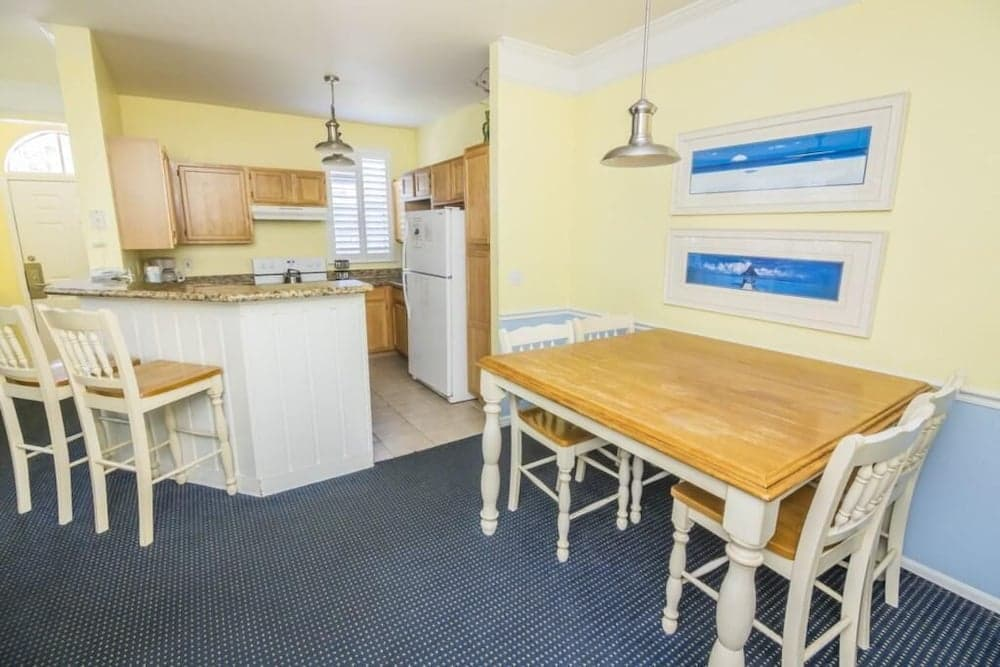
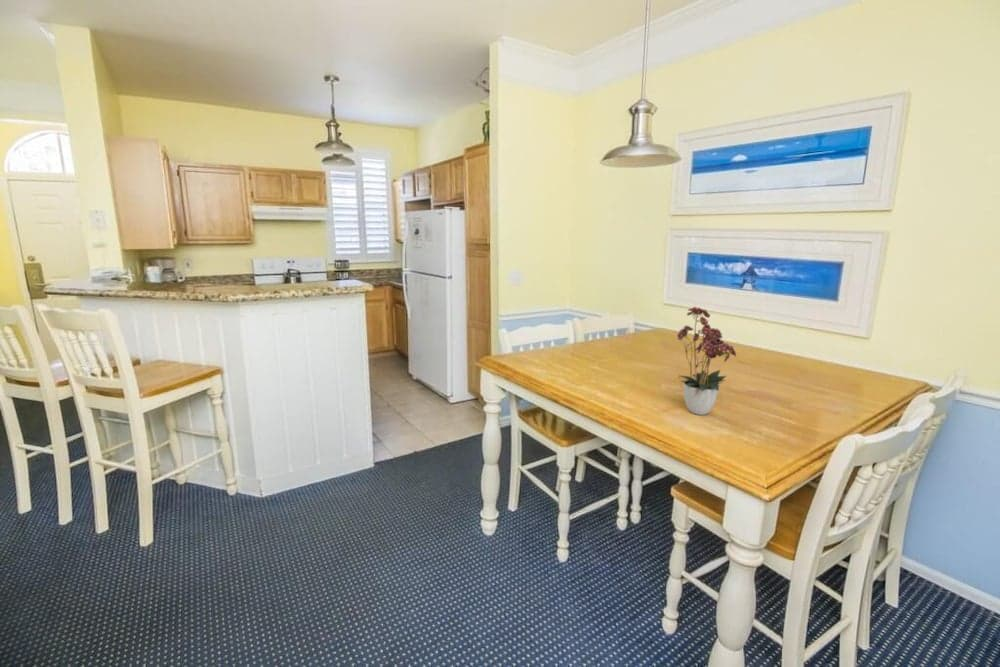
+ flower arrangement (707, 359)
